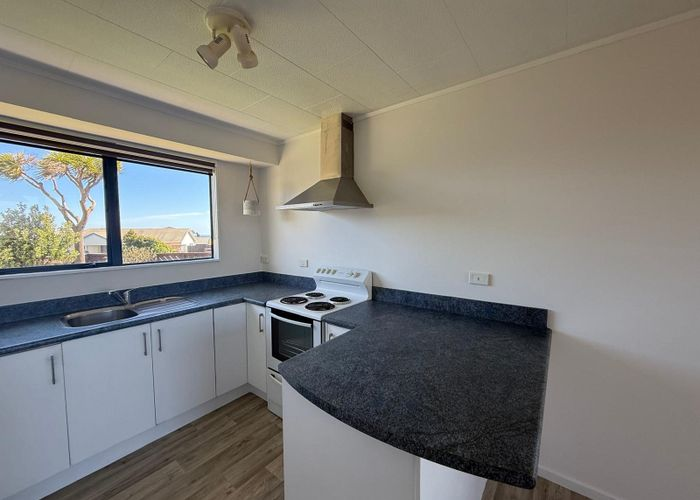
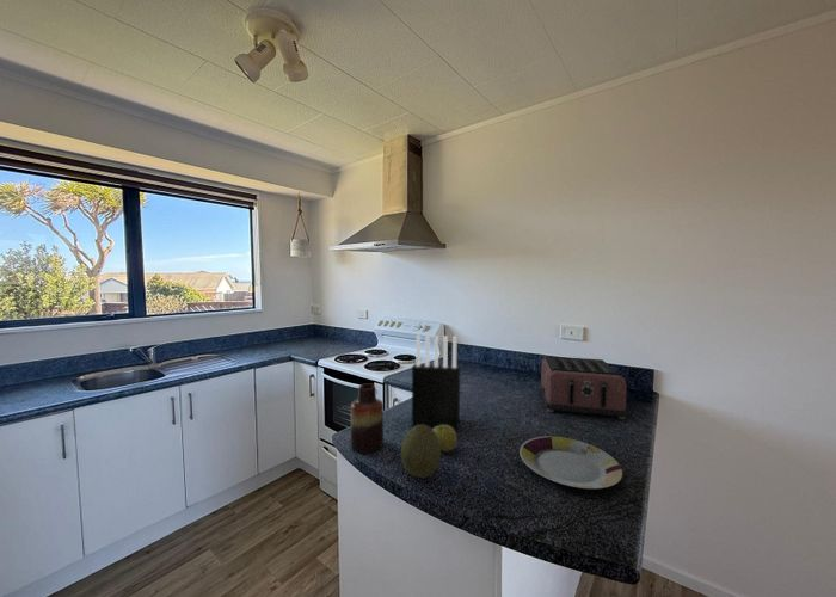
+ toaster (579, 383)
+ plate (567, 462)
+ fruit (420, 450)
+ apple (443, 437)
+ vase (367, 416)
+ knife block (436, 378)
